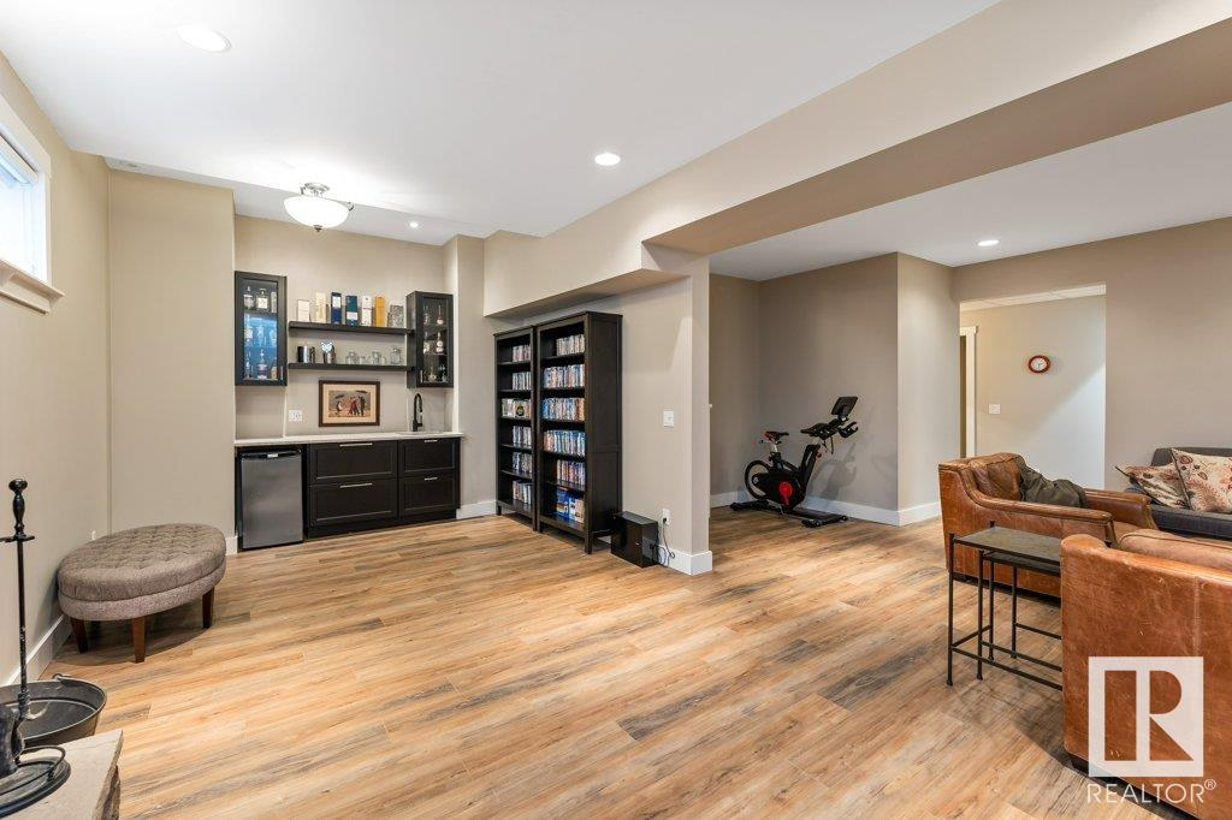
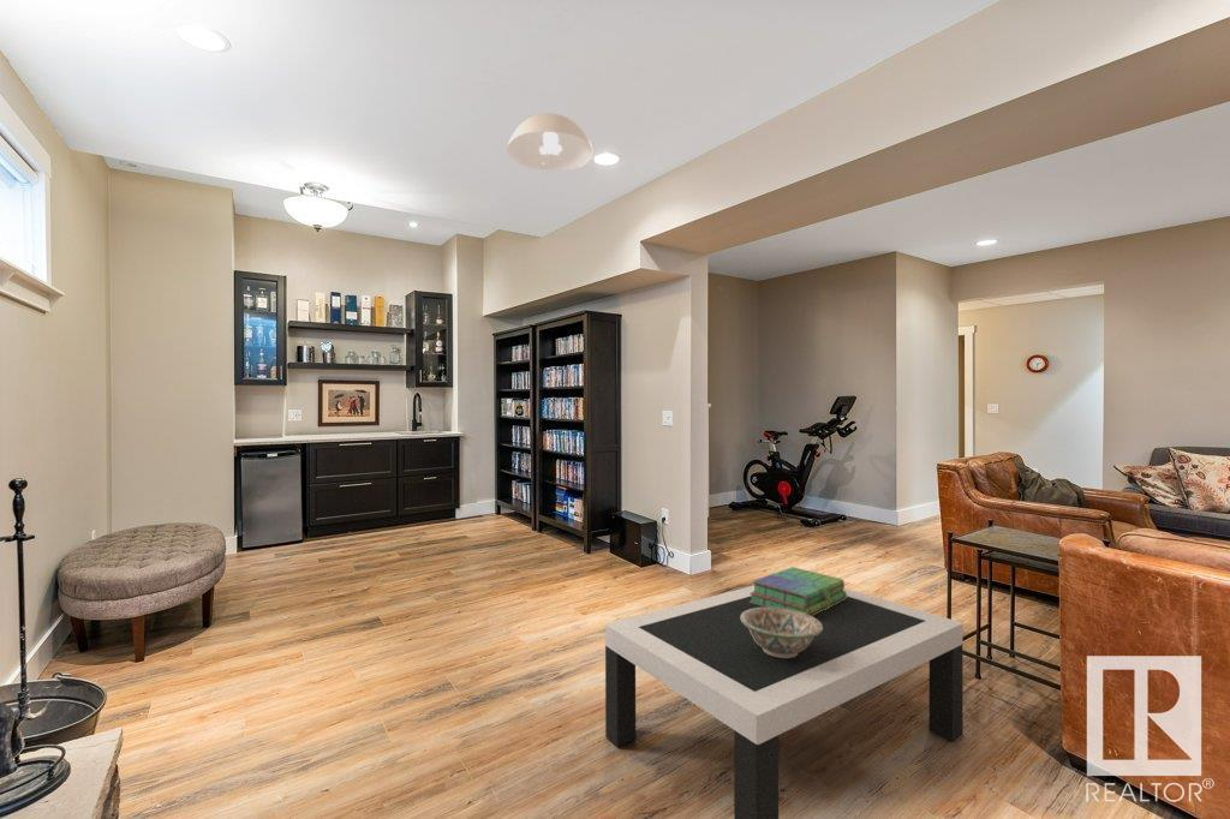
+ coffee table (783, 678)
+ ceiling light (550, 141)
+ stack of books (798, 590)
+ decorative bowl (780, 634)
